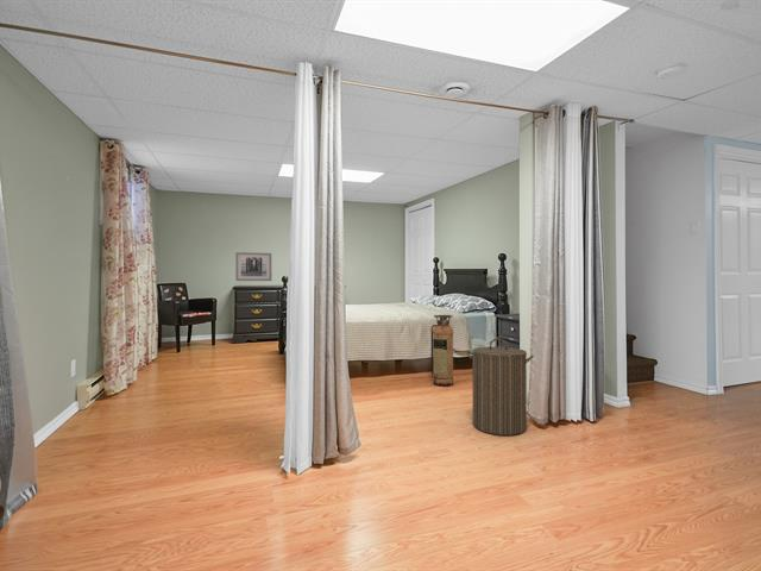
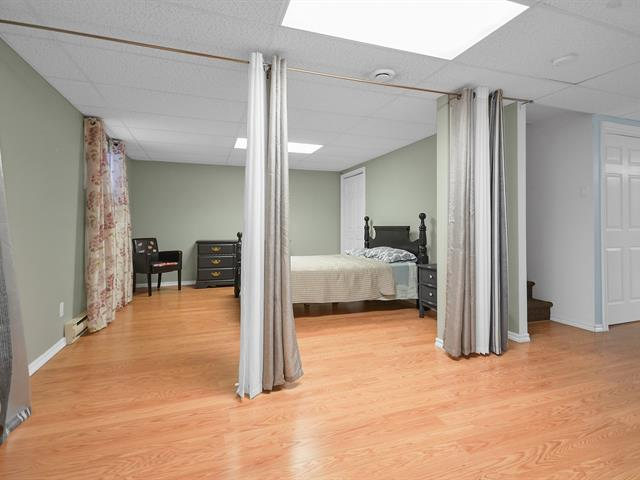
- wall art (253, 266)
- fire extinguisher (441, 349)
- laundry hamper (498, 382)
